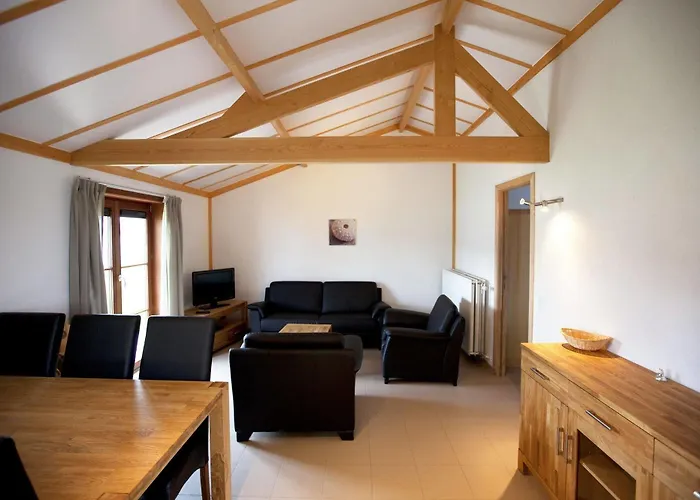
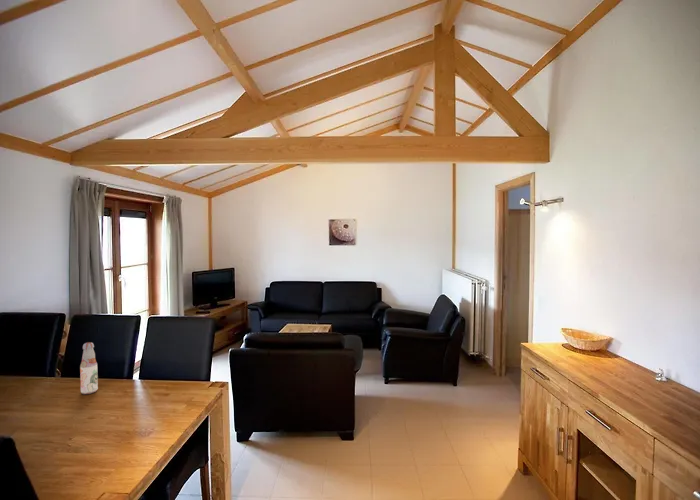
+ bottle (88, 367)
